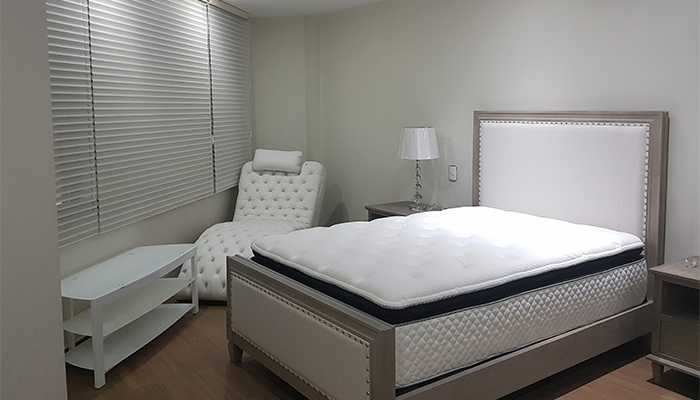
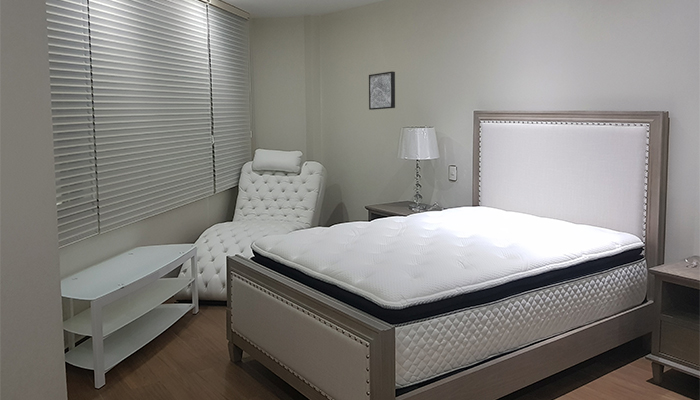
+ wall art (381, 91)
